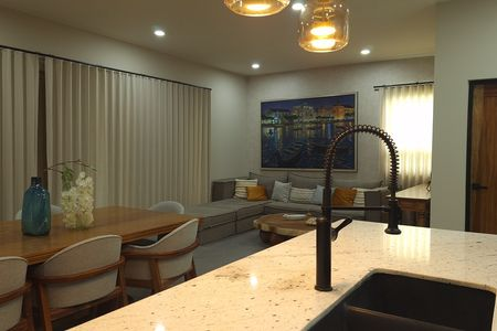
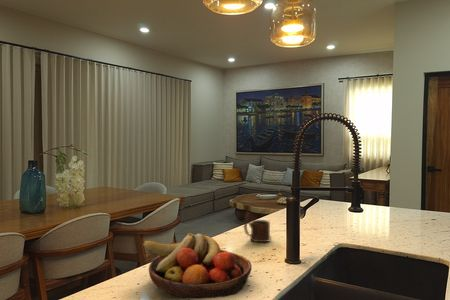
+ mug (256, 229)
+ fruit bowl (199, 260)
